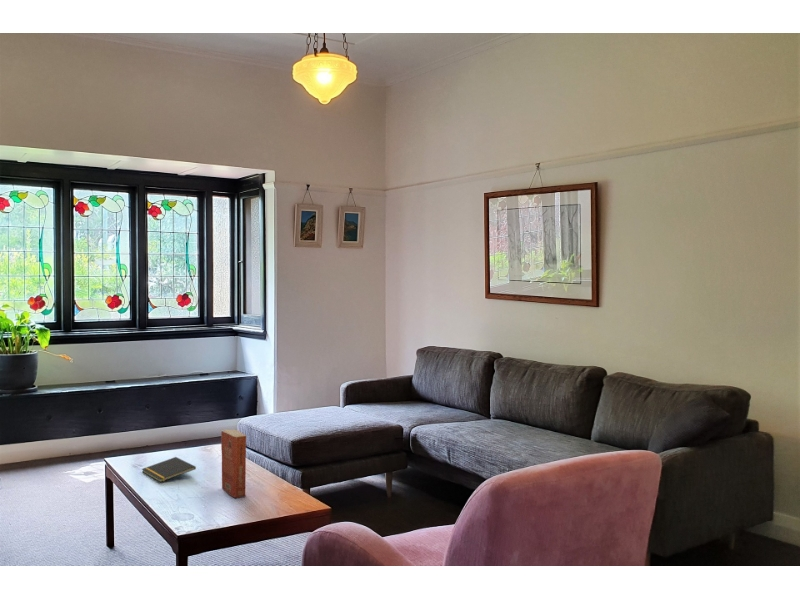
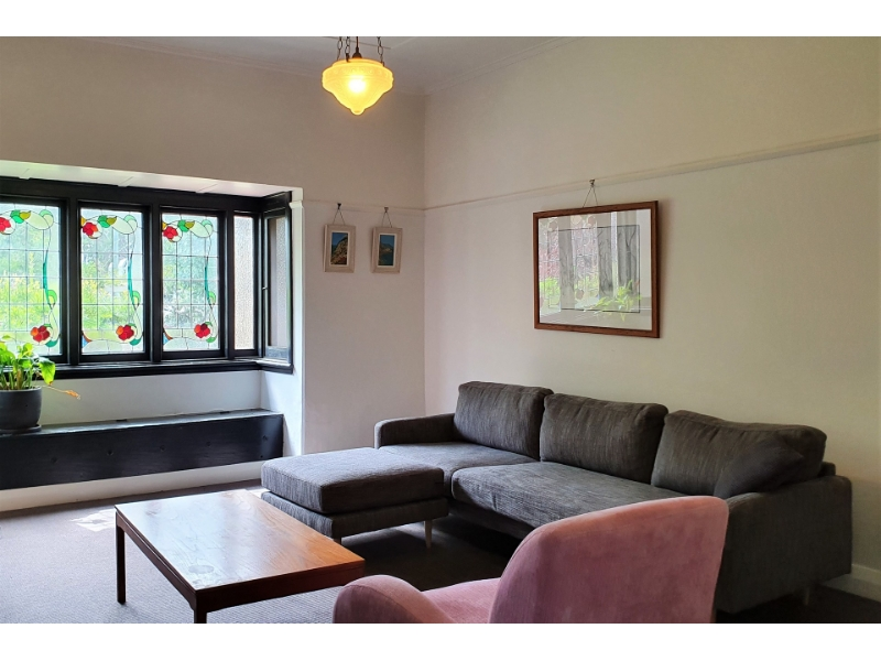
- notepad (168, 469)
- paperback book (234, 462)
